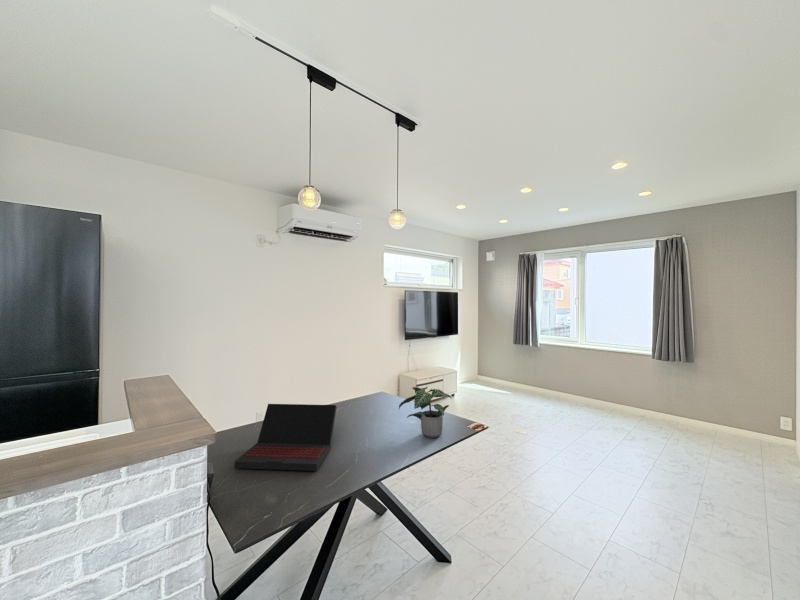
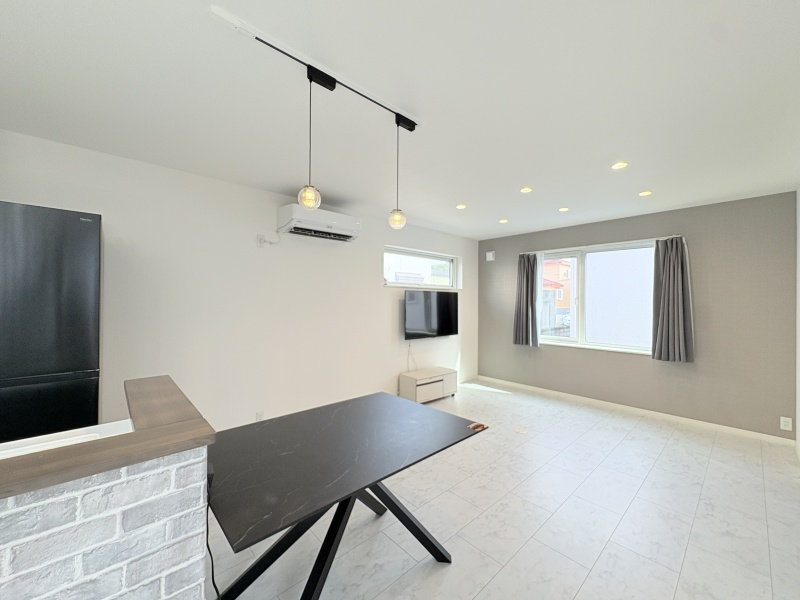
- laptop (290, 432)
- potted plant (426, 411)
